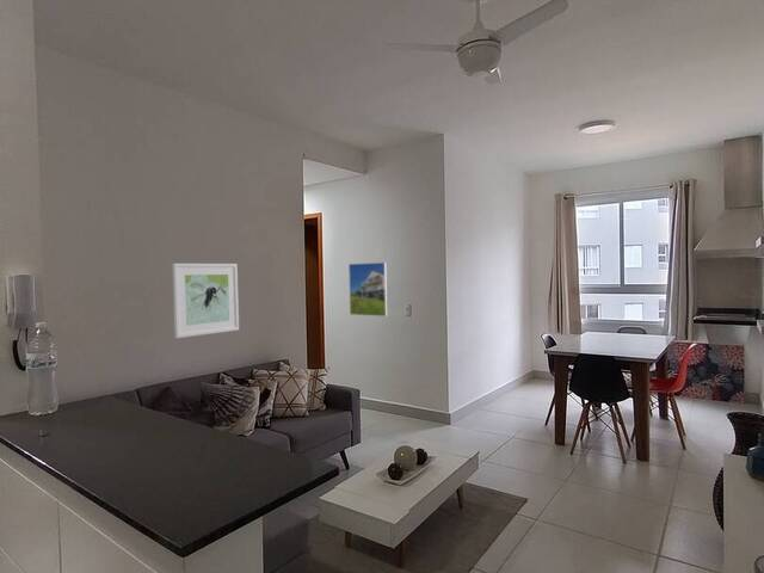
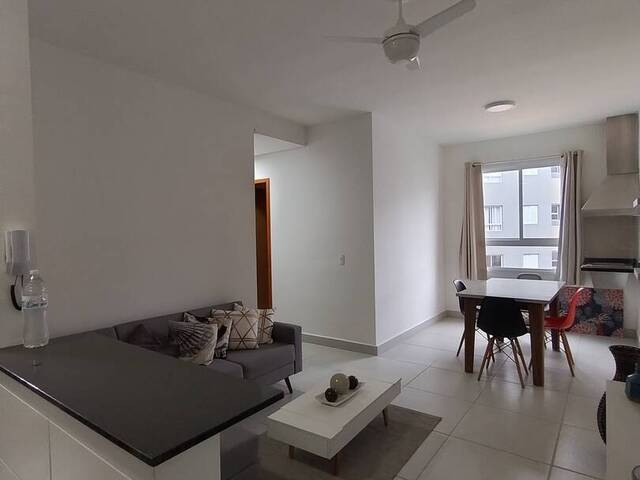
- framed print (368, 289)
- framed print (208, 298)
